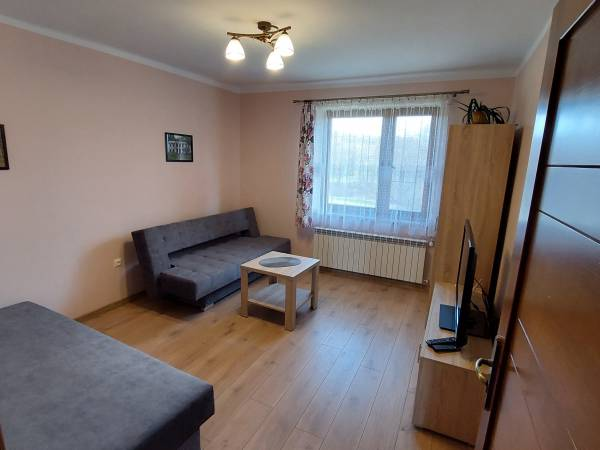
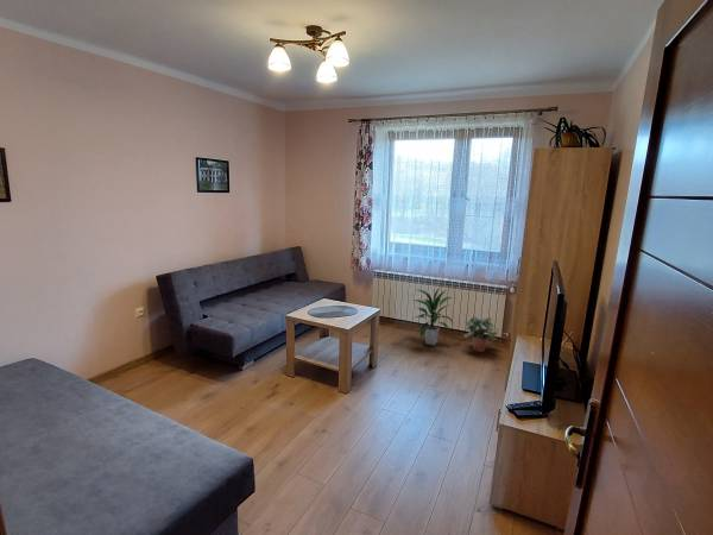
+ potted plant (480, 333)
+ indoor plant (431, 314)
